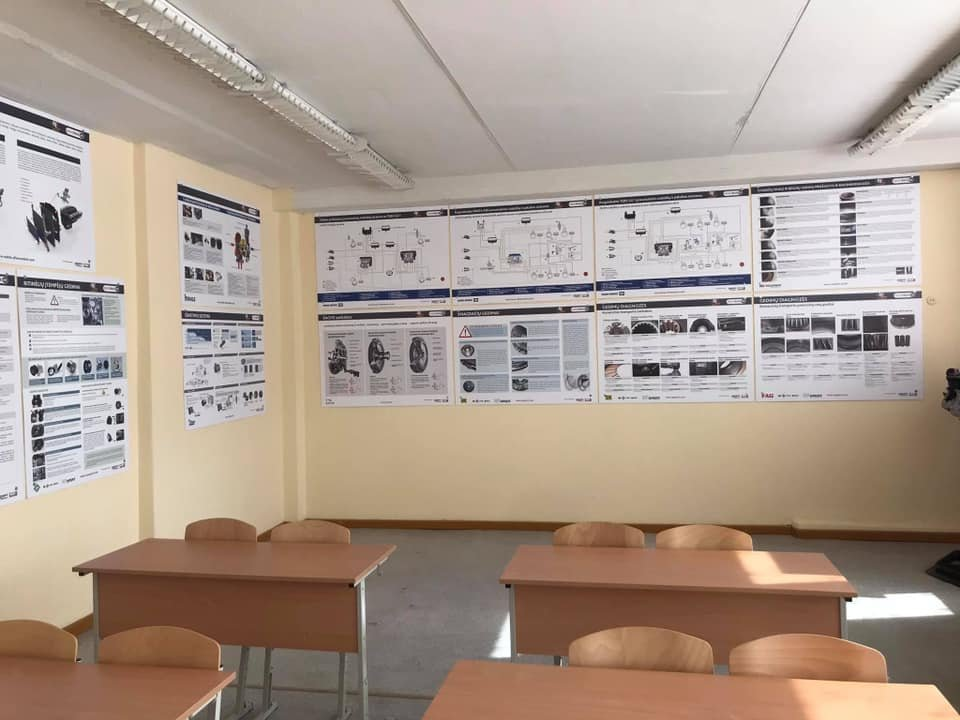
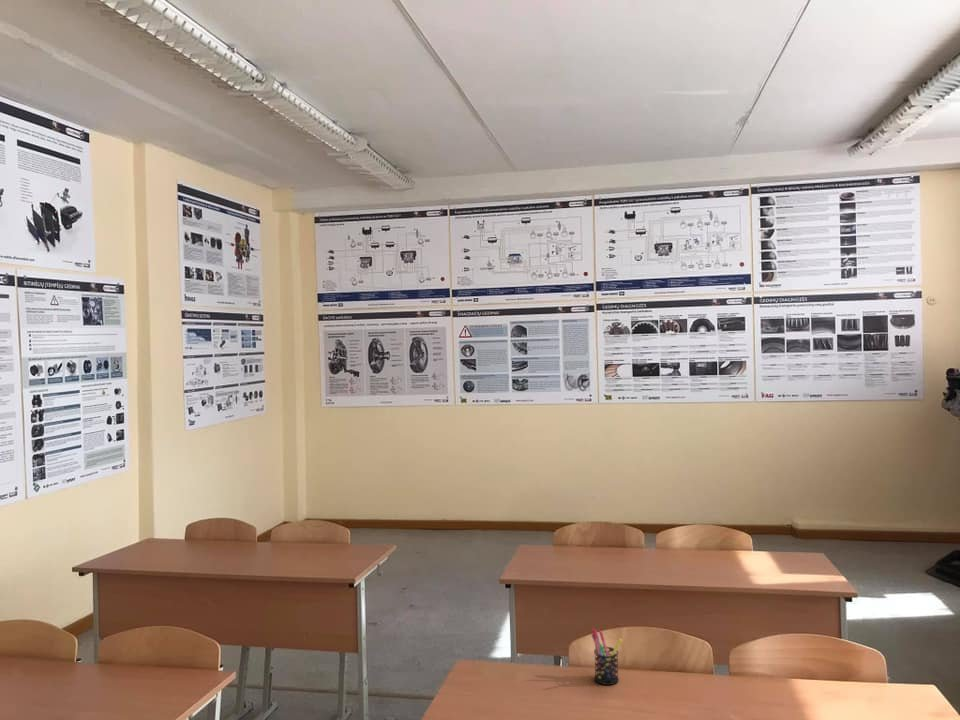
+ pen holder (604, 656)
